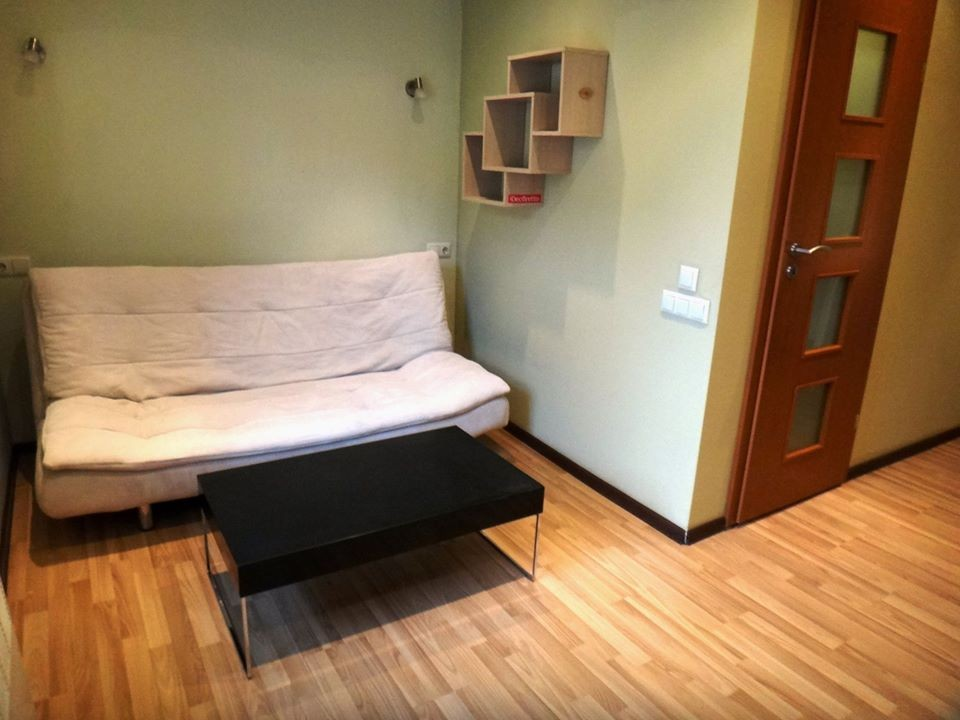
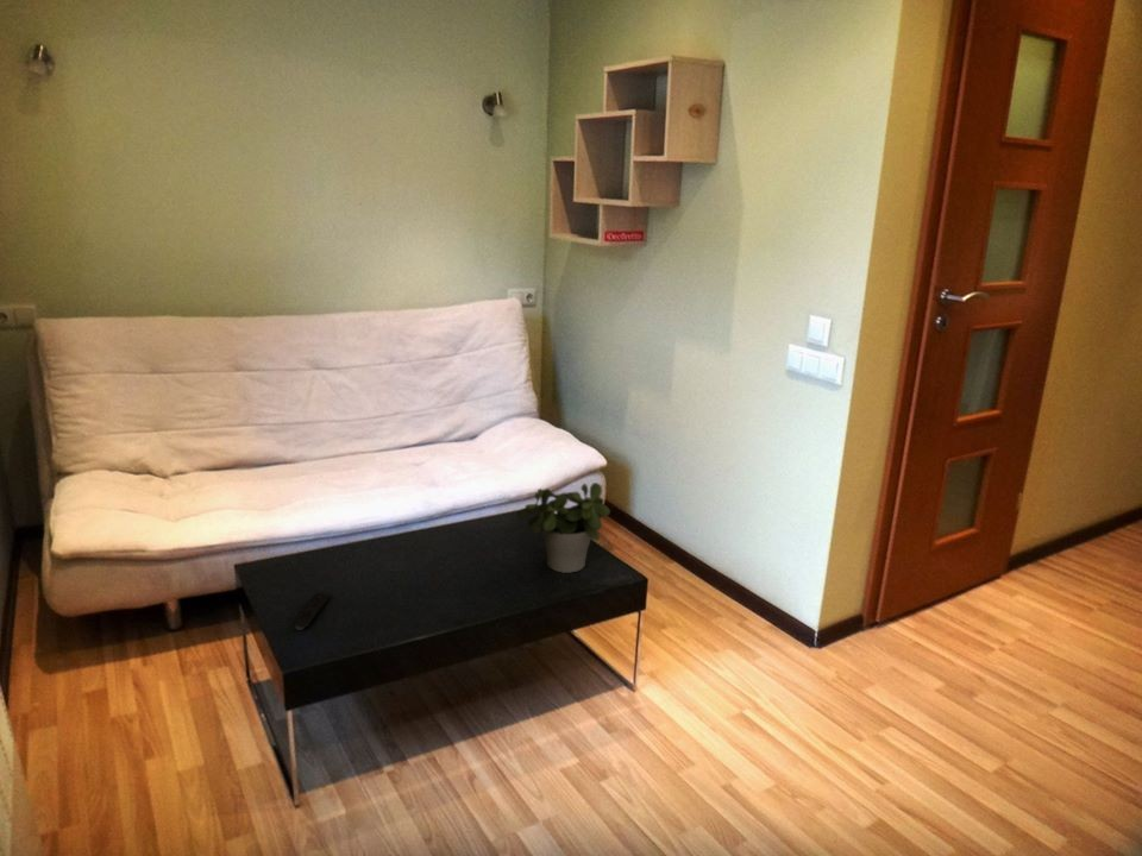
+ remote control (312, 610)
+ potted plant (566, 528)
